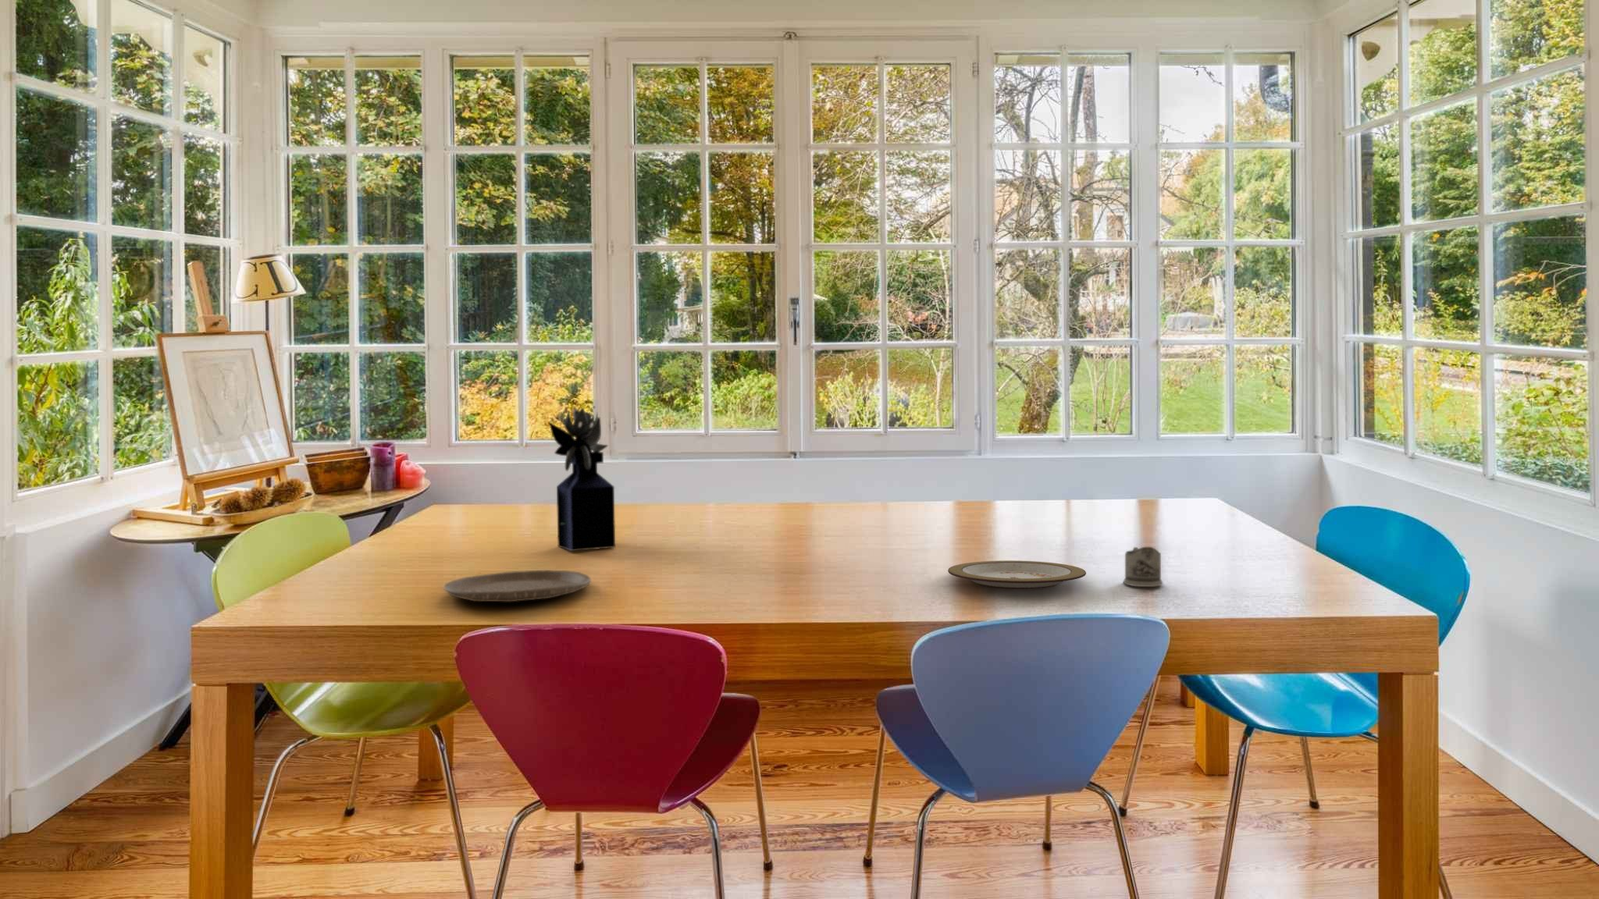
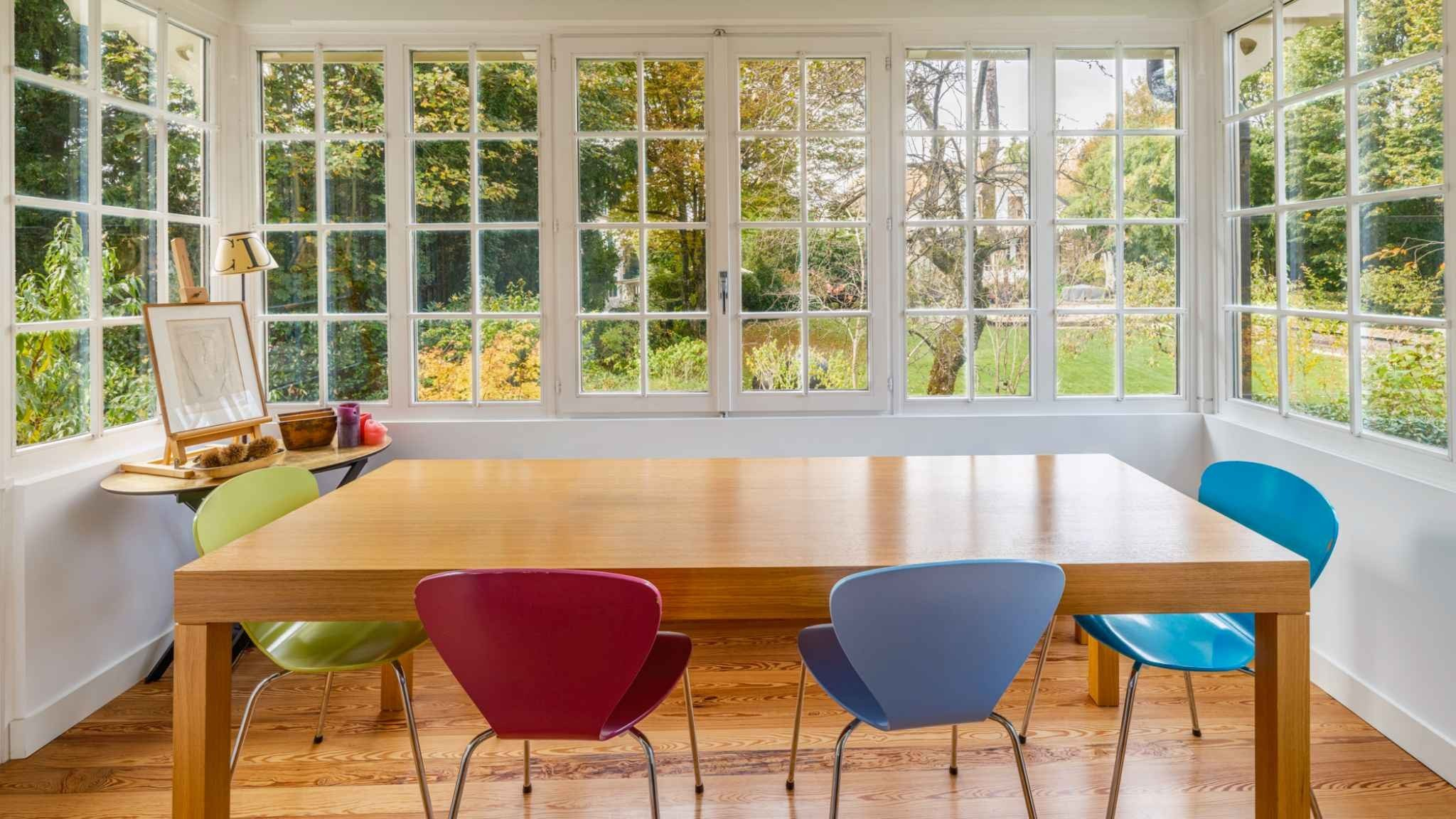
- plate (1016, 575)
- tea glass holder (1141, 563)
- plate (518, 586)
- vase (583, 474)
